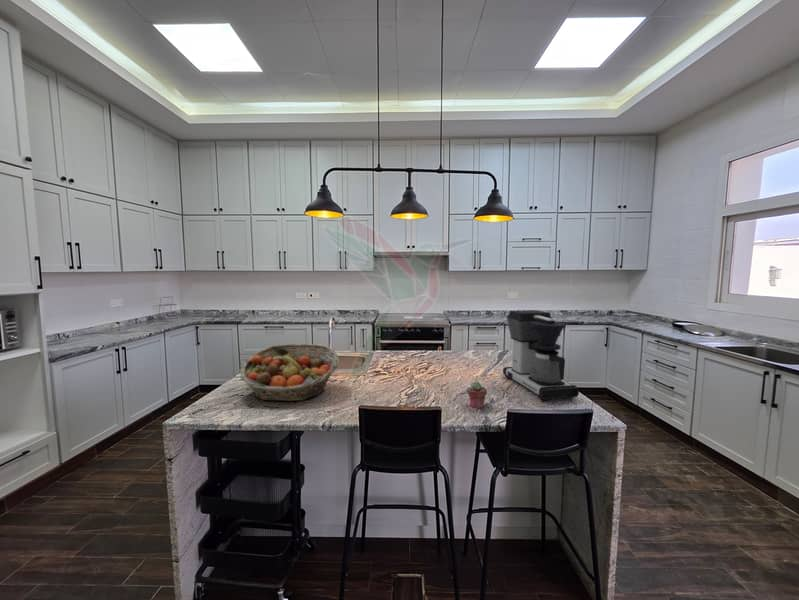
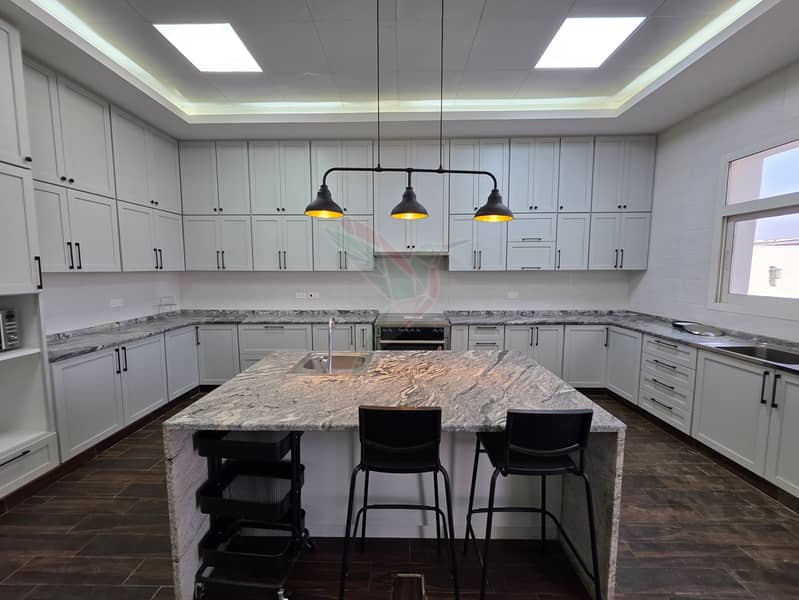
- potted succulent (476, 393)
- fruit basket (291, 370)
- coffee maker (538, 351)
